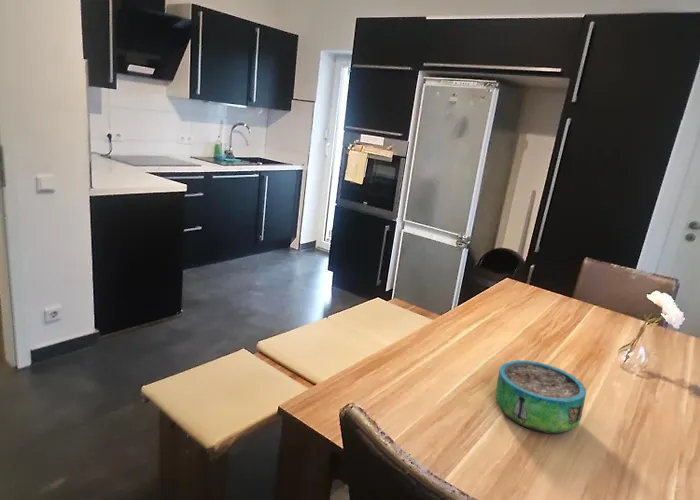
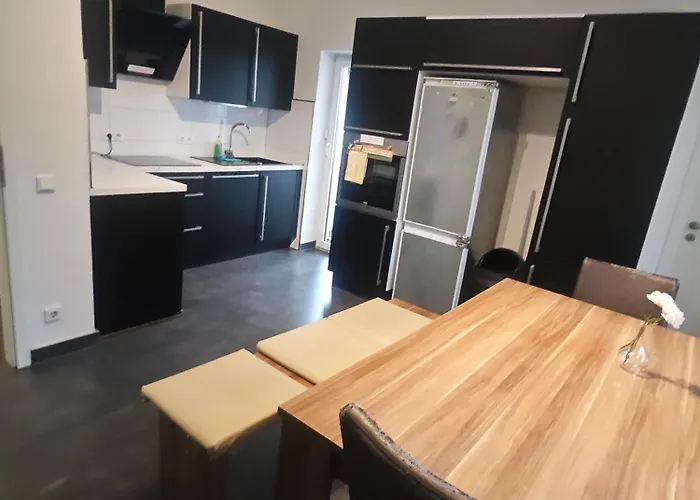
- decorative bowl (538, 395)
